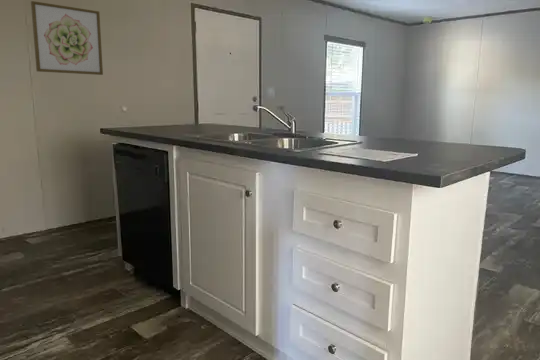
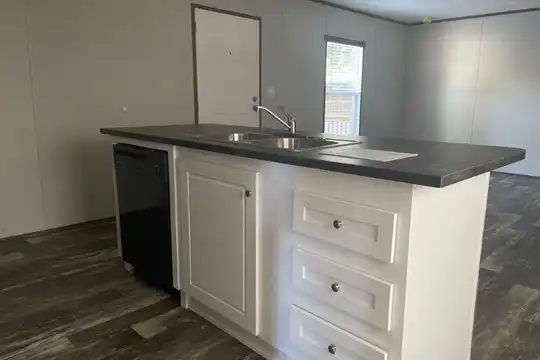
- wall art (69, 40)
